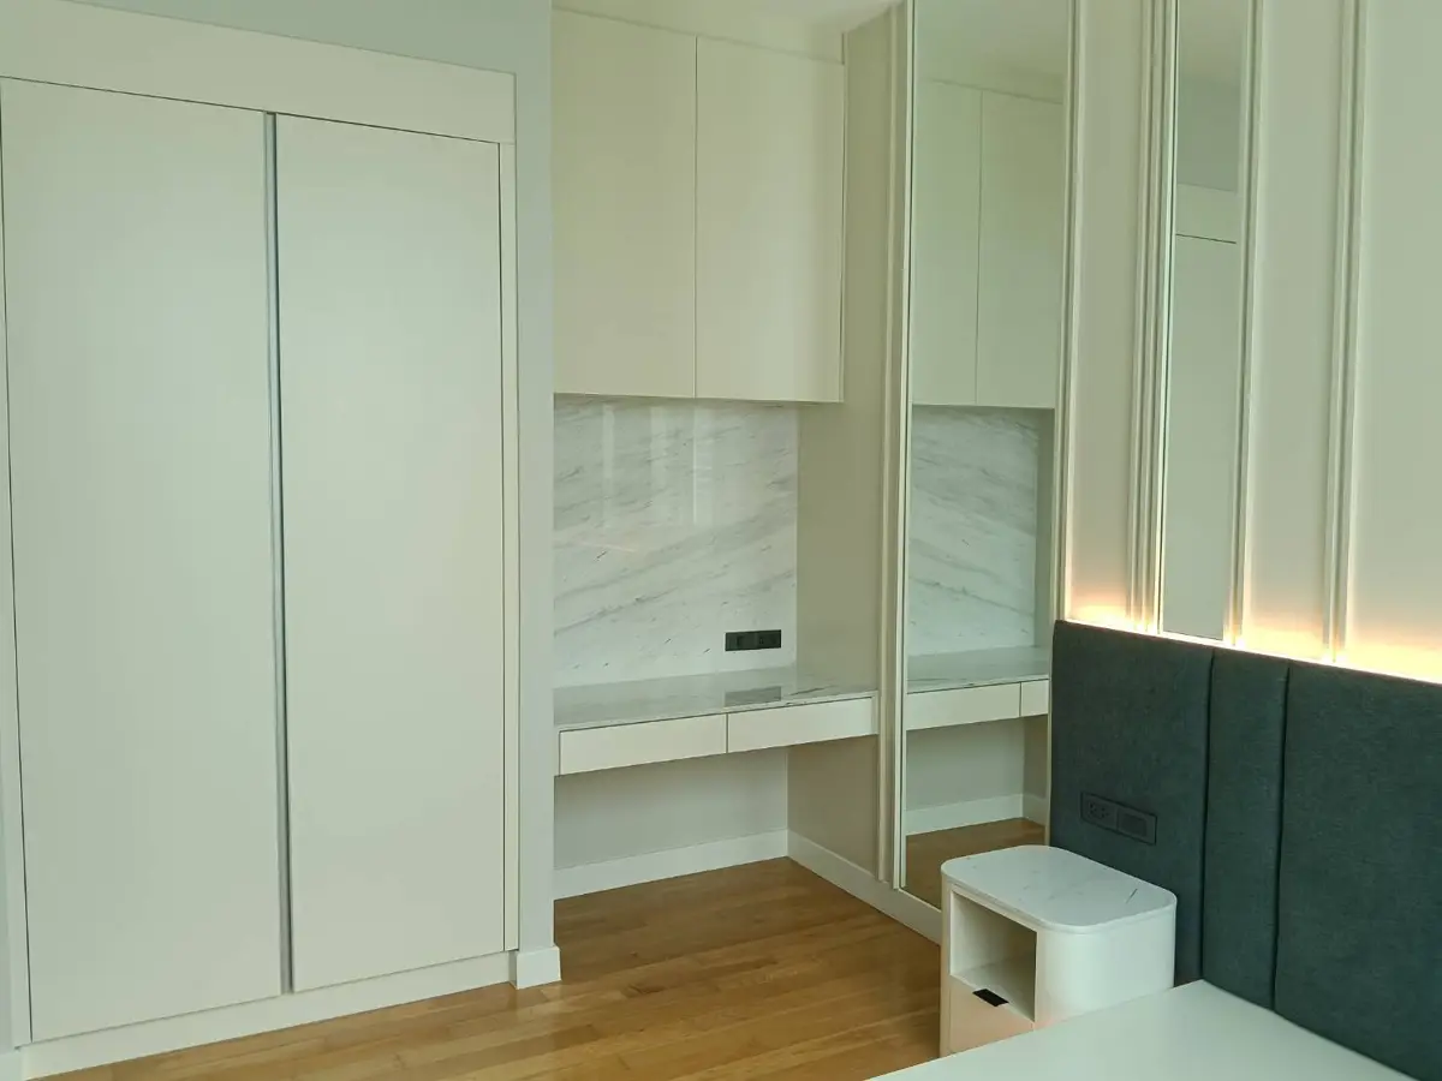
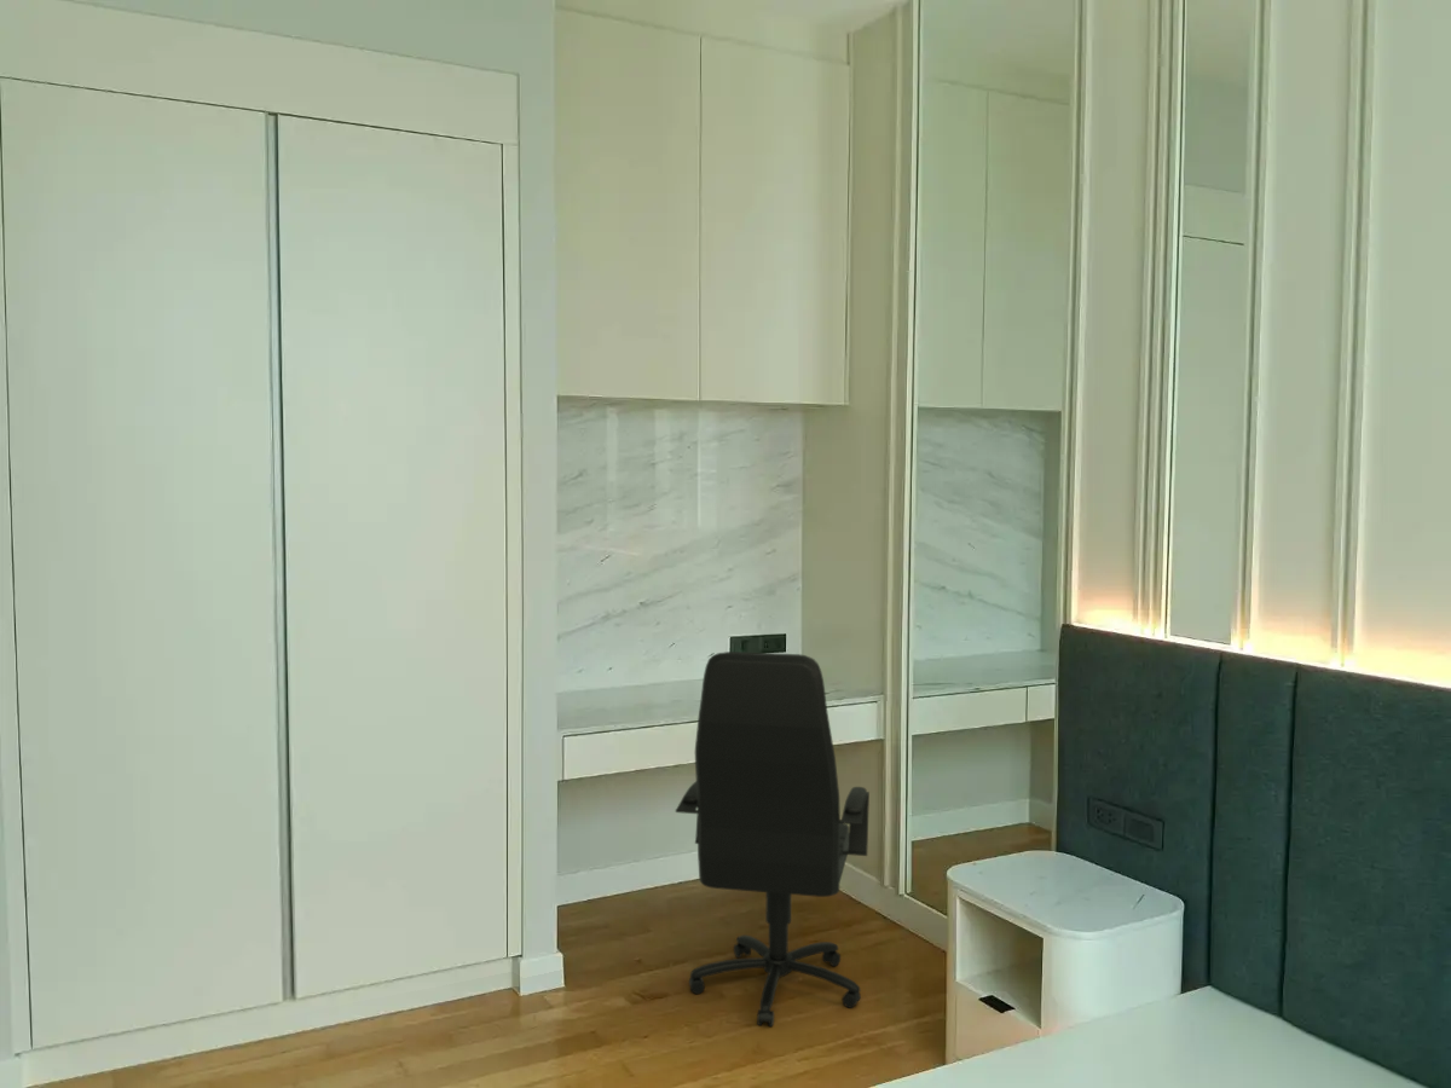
+ office chair (775, 820)
